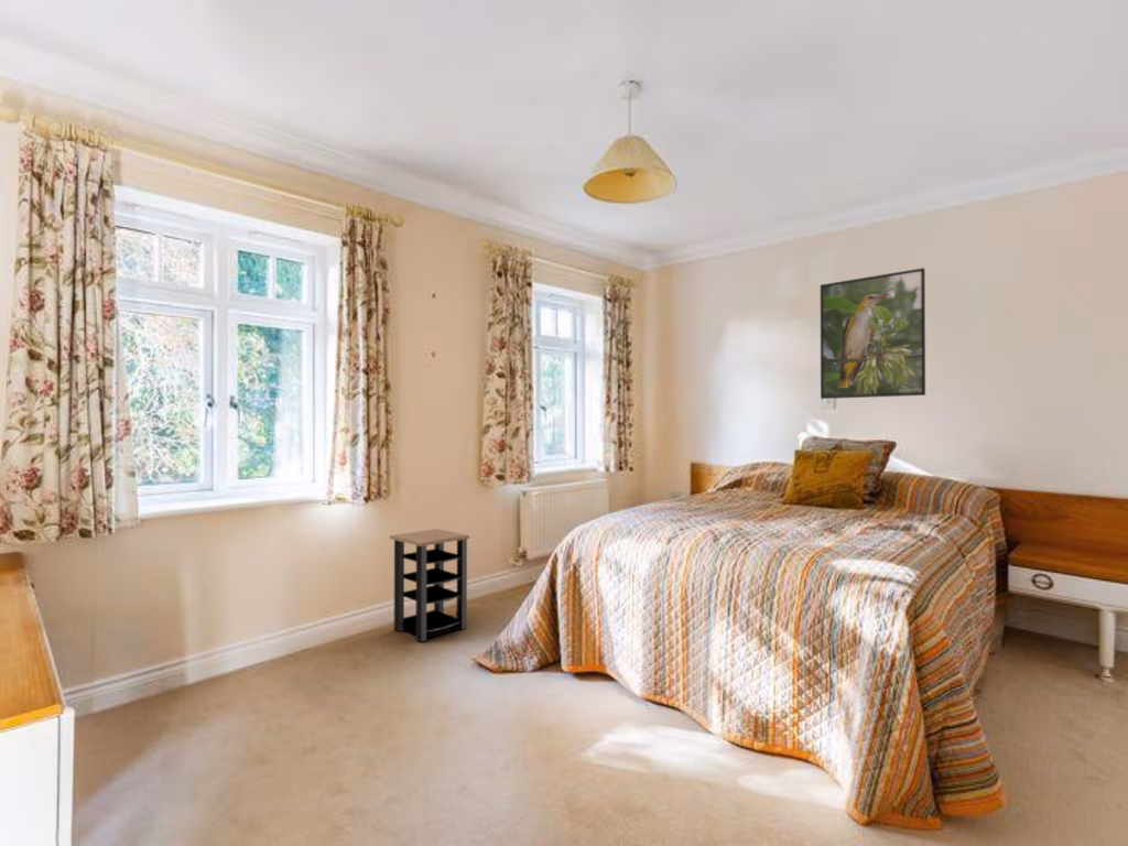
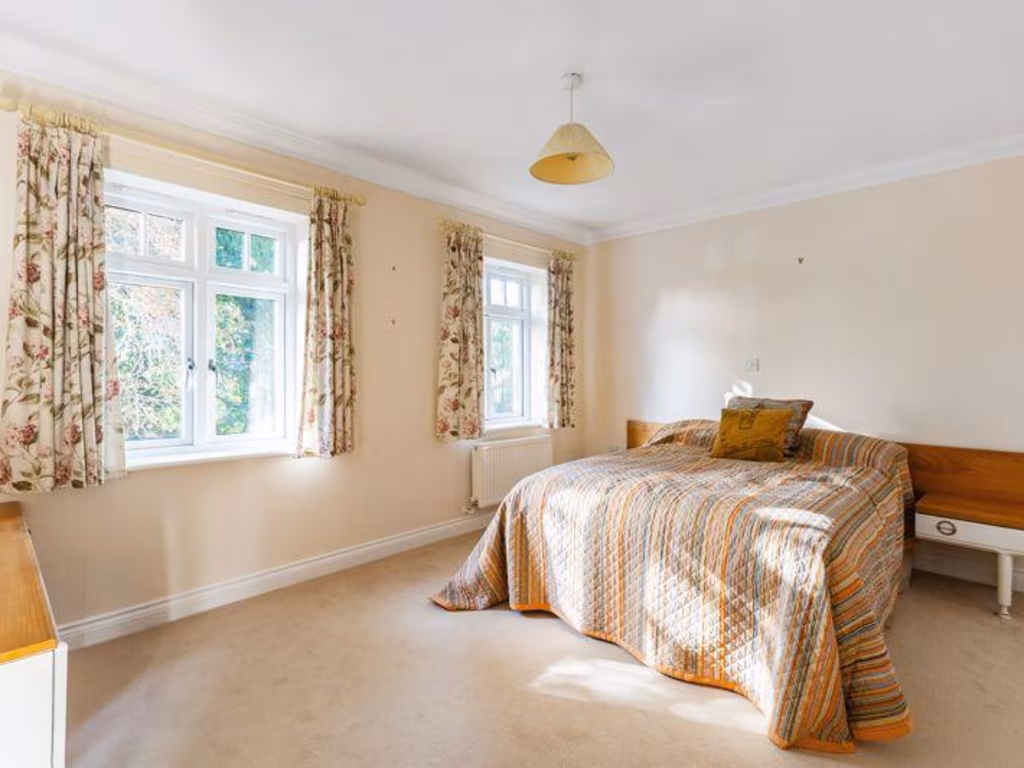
- side table (430, 582)
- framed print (869, 336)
